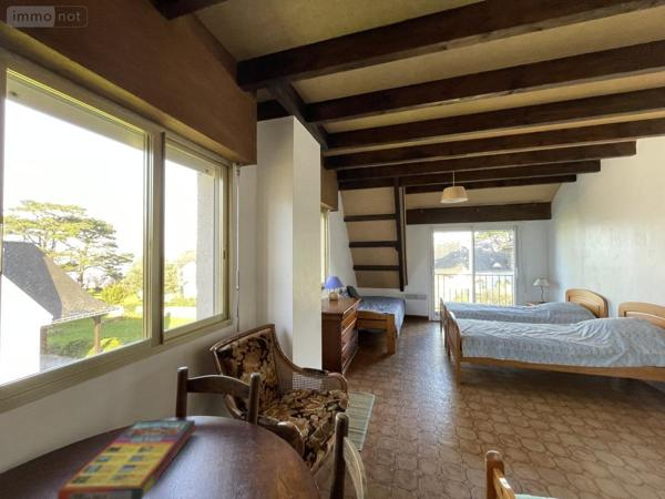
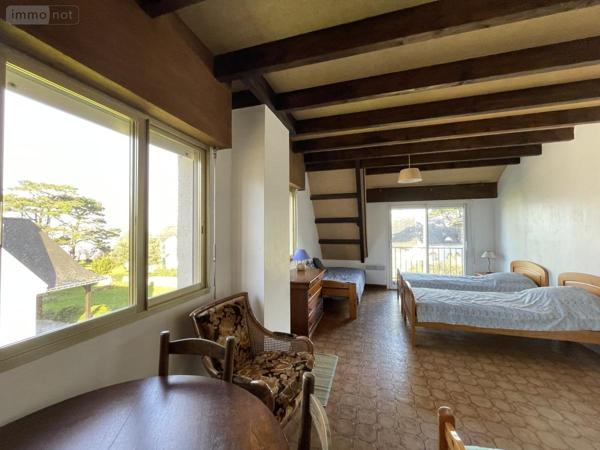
- game compilation box (137, 455)
